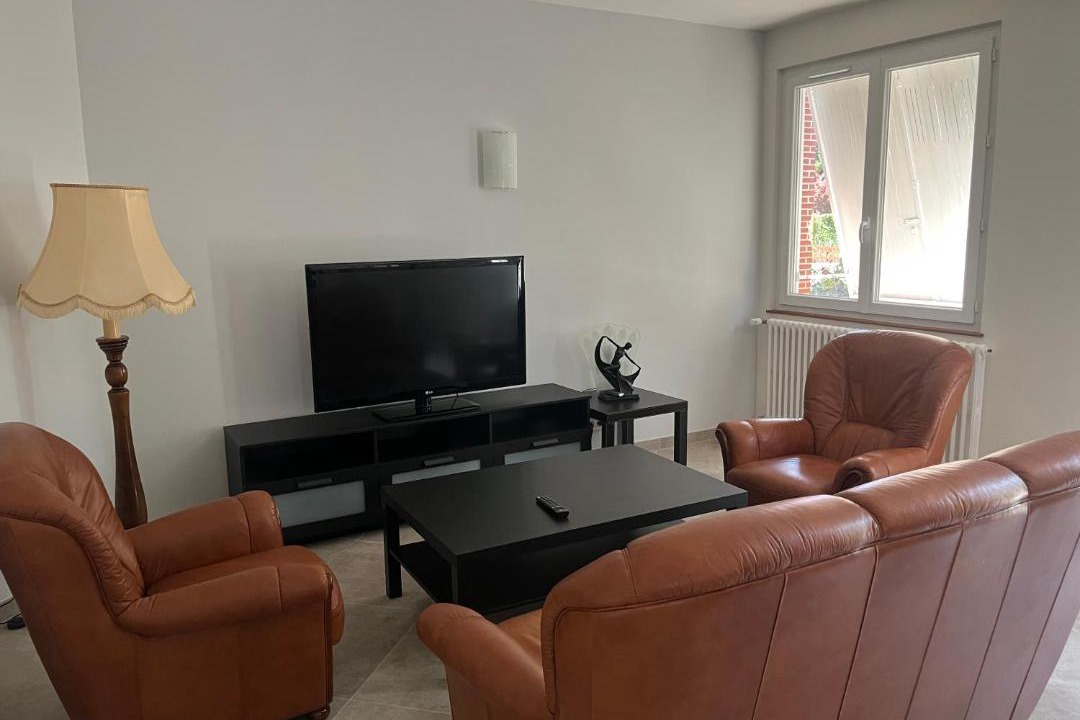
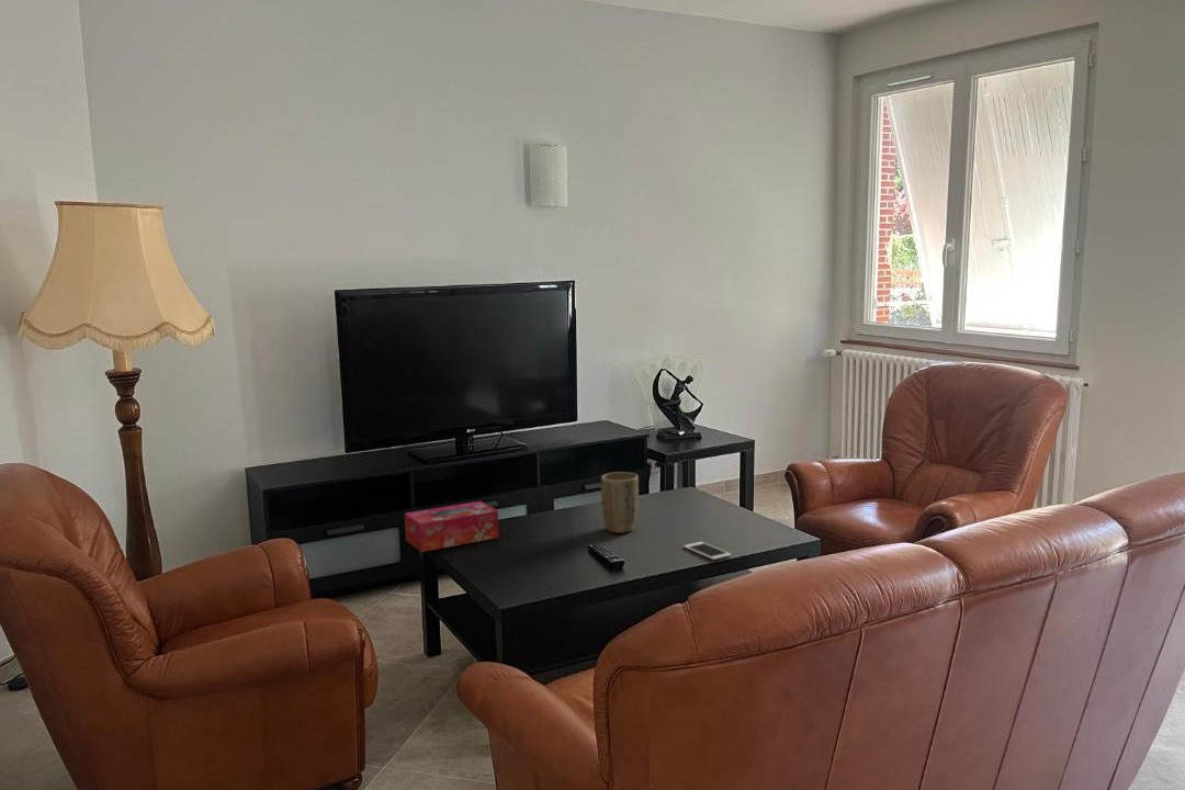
+ tissue box (451, 524)
+ plant pot (620, 503)
+ cell phone (707, 550)
